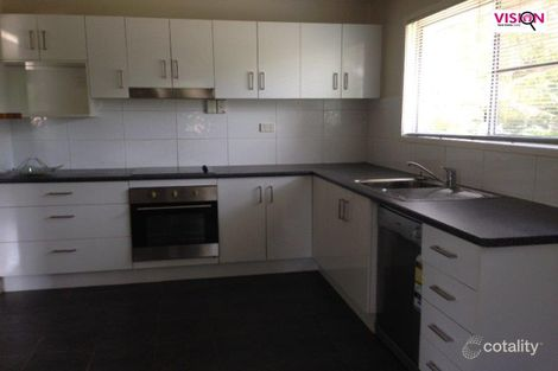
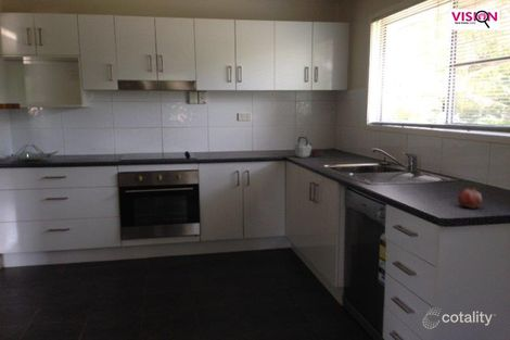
+ fruit (470, 196)
+ kettle (309, 147)
